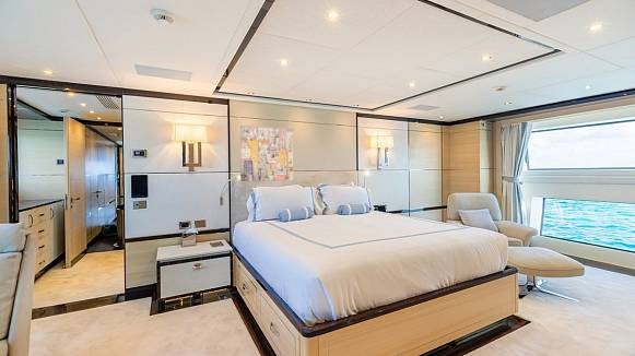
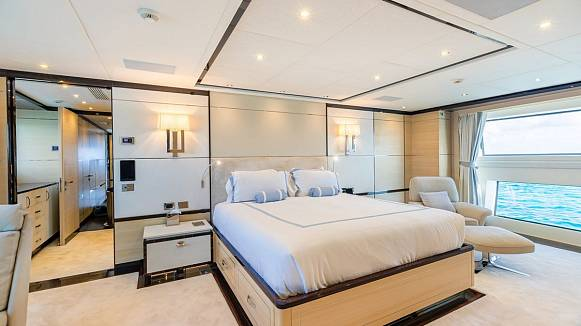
- wall art (268, 154)
